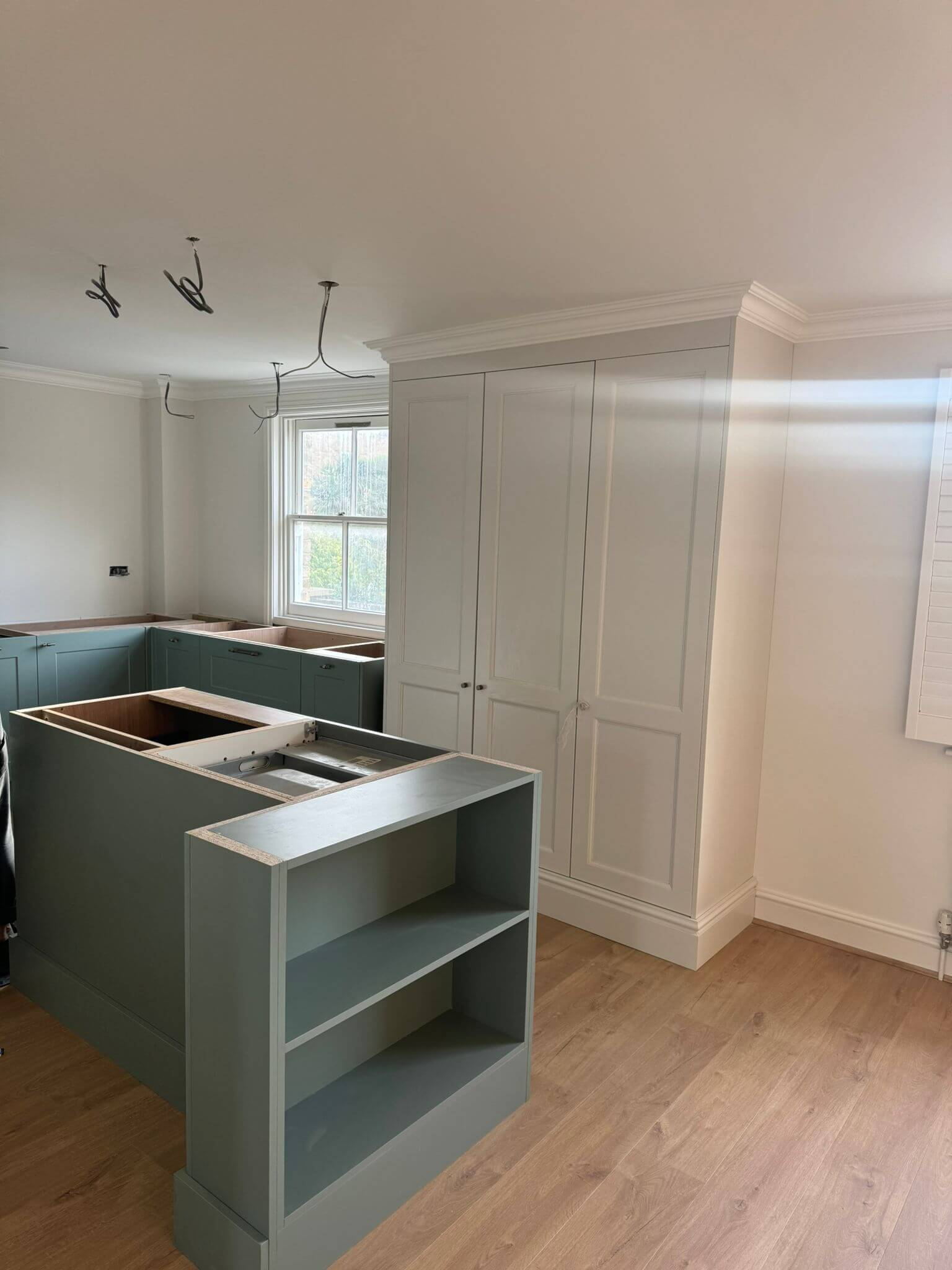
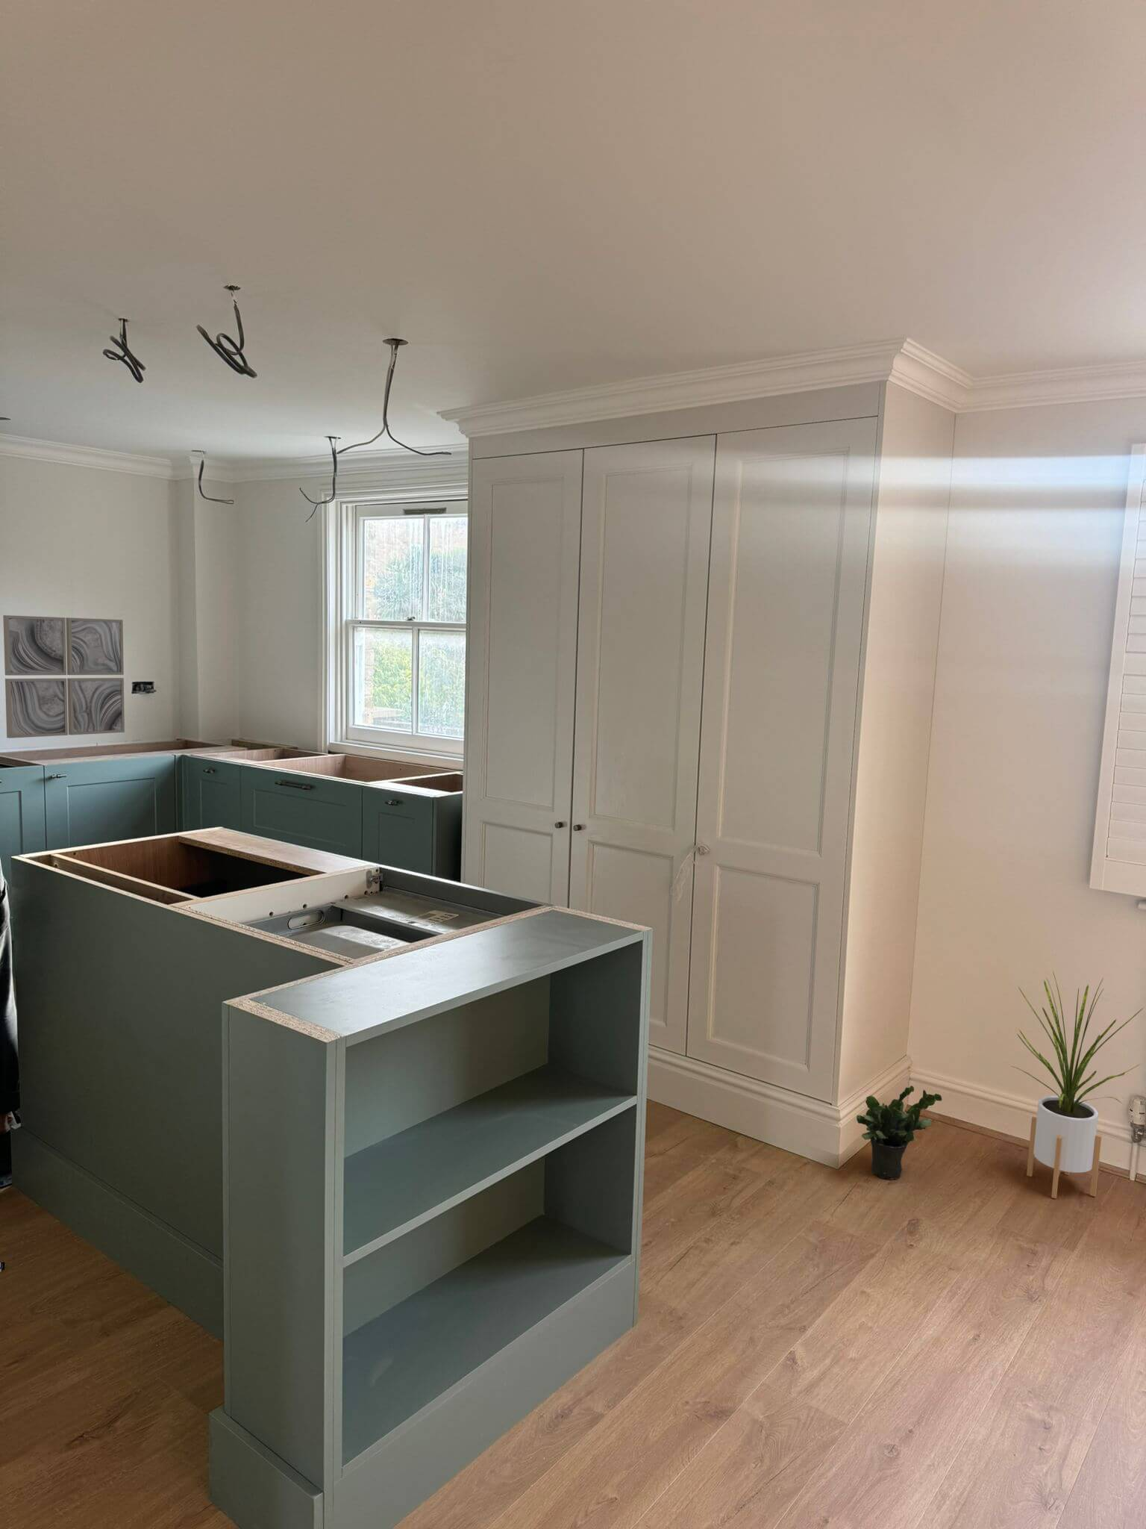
+ wall art (67, 678)
+ potted plant (905, 1126)
+ house plant (1073, 1082)
